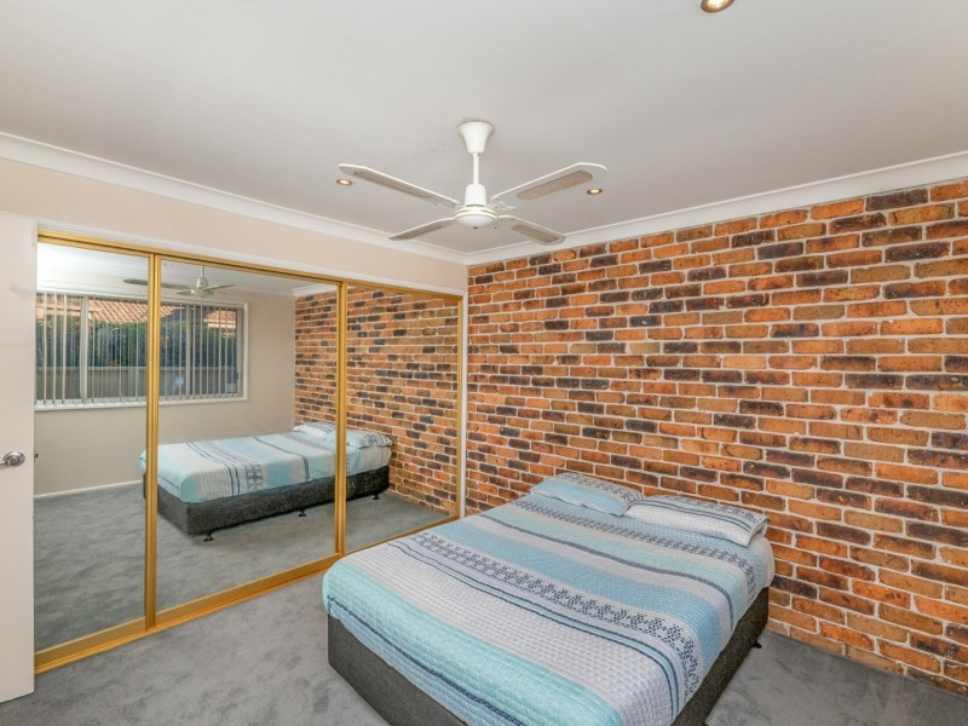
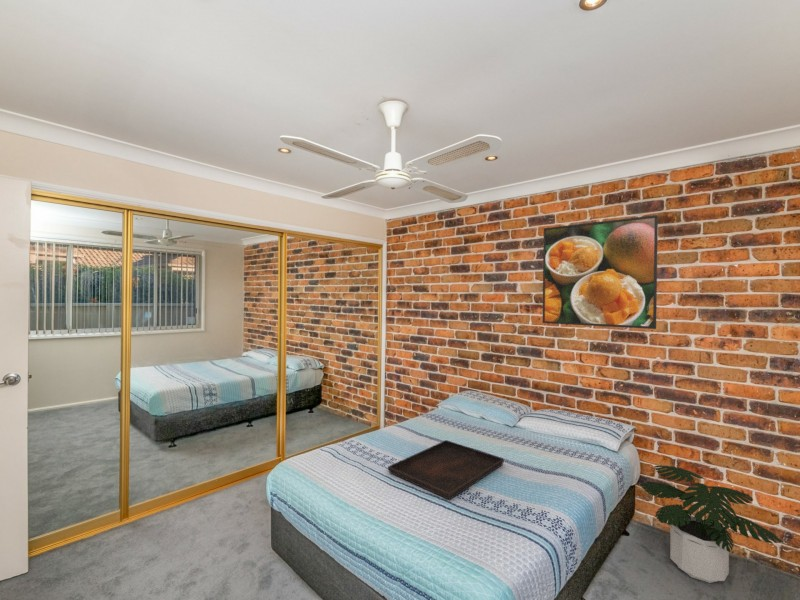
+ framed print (594, 274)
+ potted plant (701, 527)
+ serving tray (447, 465)
